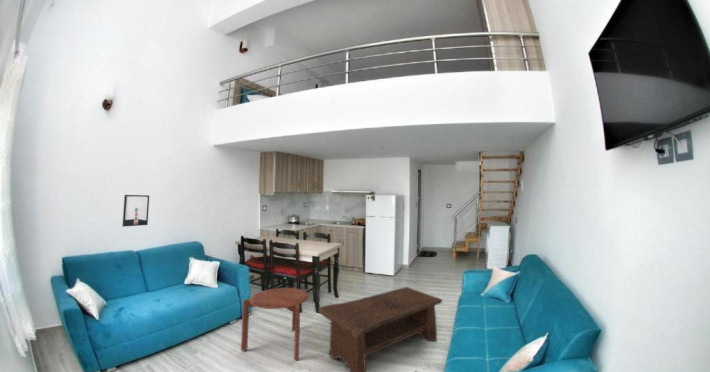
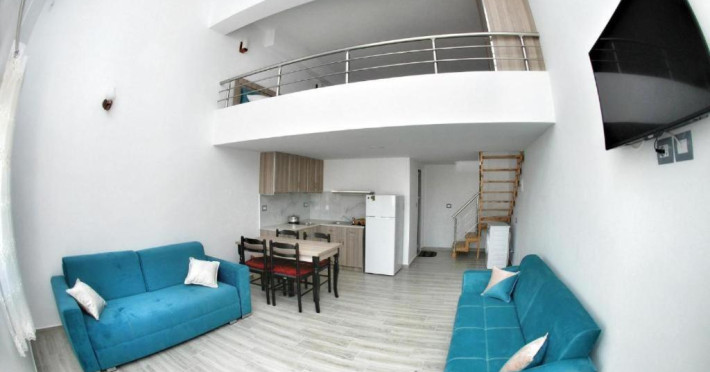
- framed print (136, 210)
- coffee table (384, 325)
- side table (280, 308)
